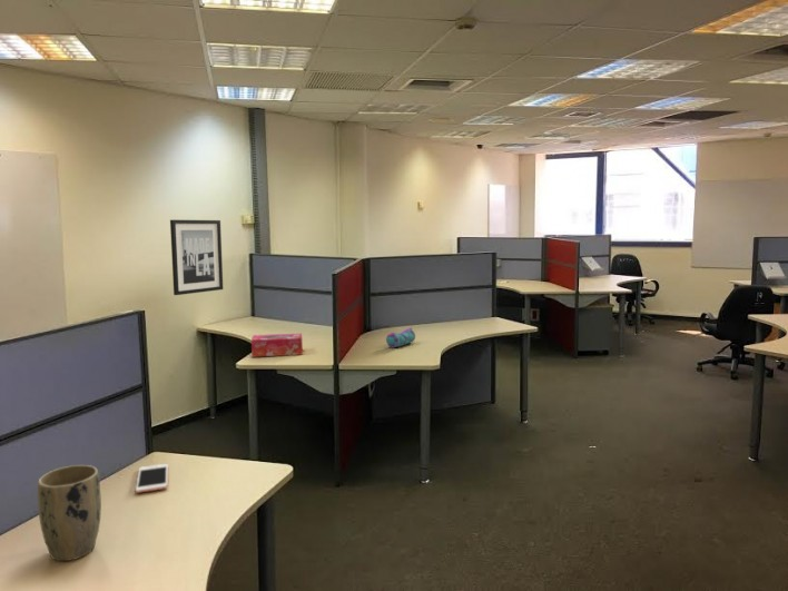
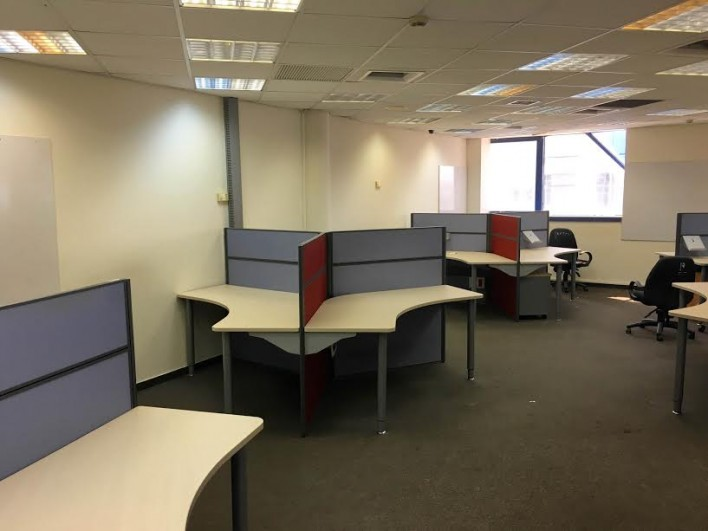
- tissue box (277, 344)
- pencil case (401, 337)
- cell phone (152, 477)
- plant pot (70, 513)
- wall art (197, 256)
